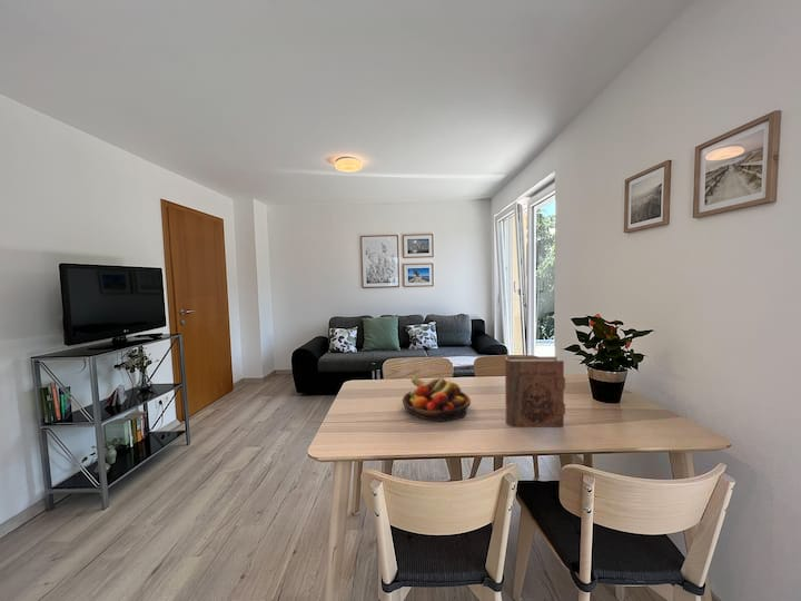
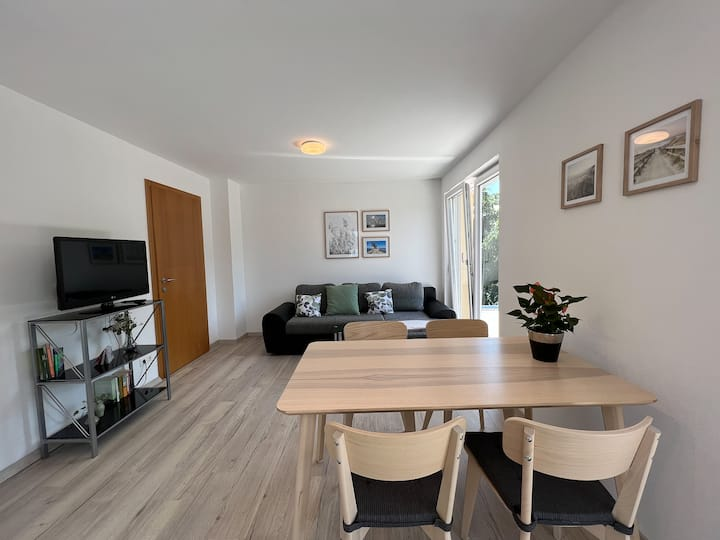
- book (533, 391)
- fruit bowl (435, 395)
